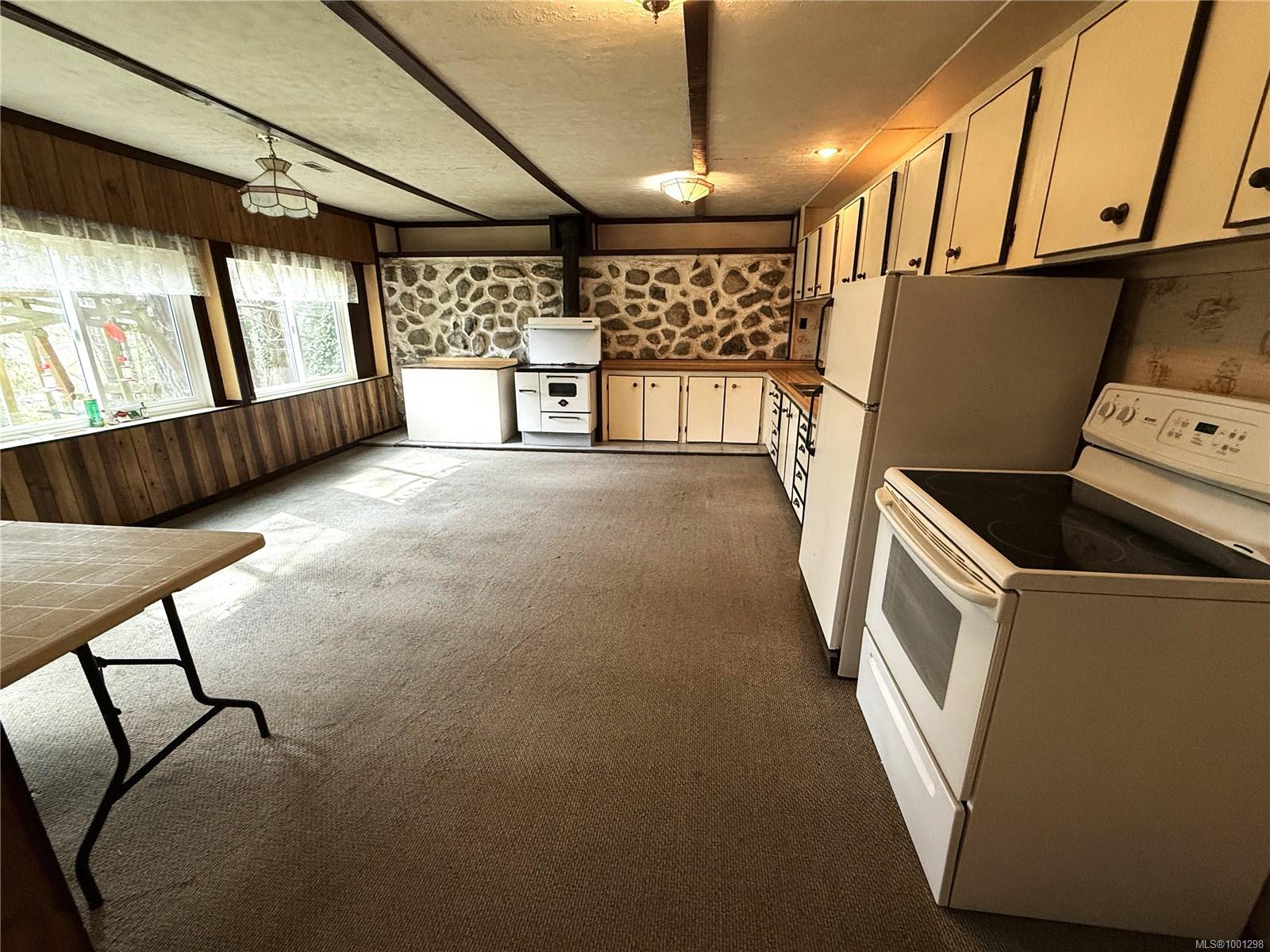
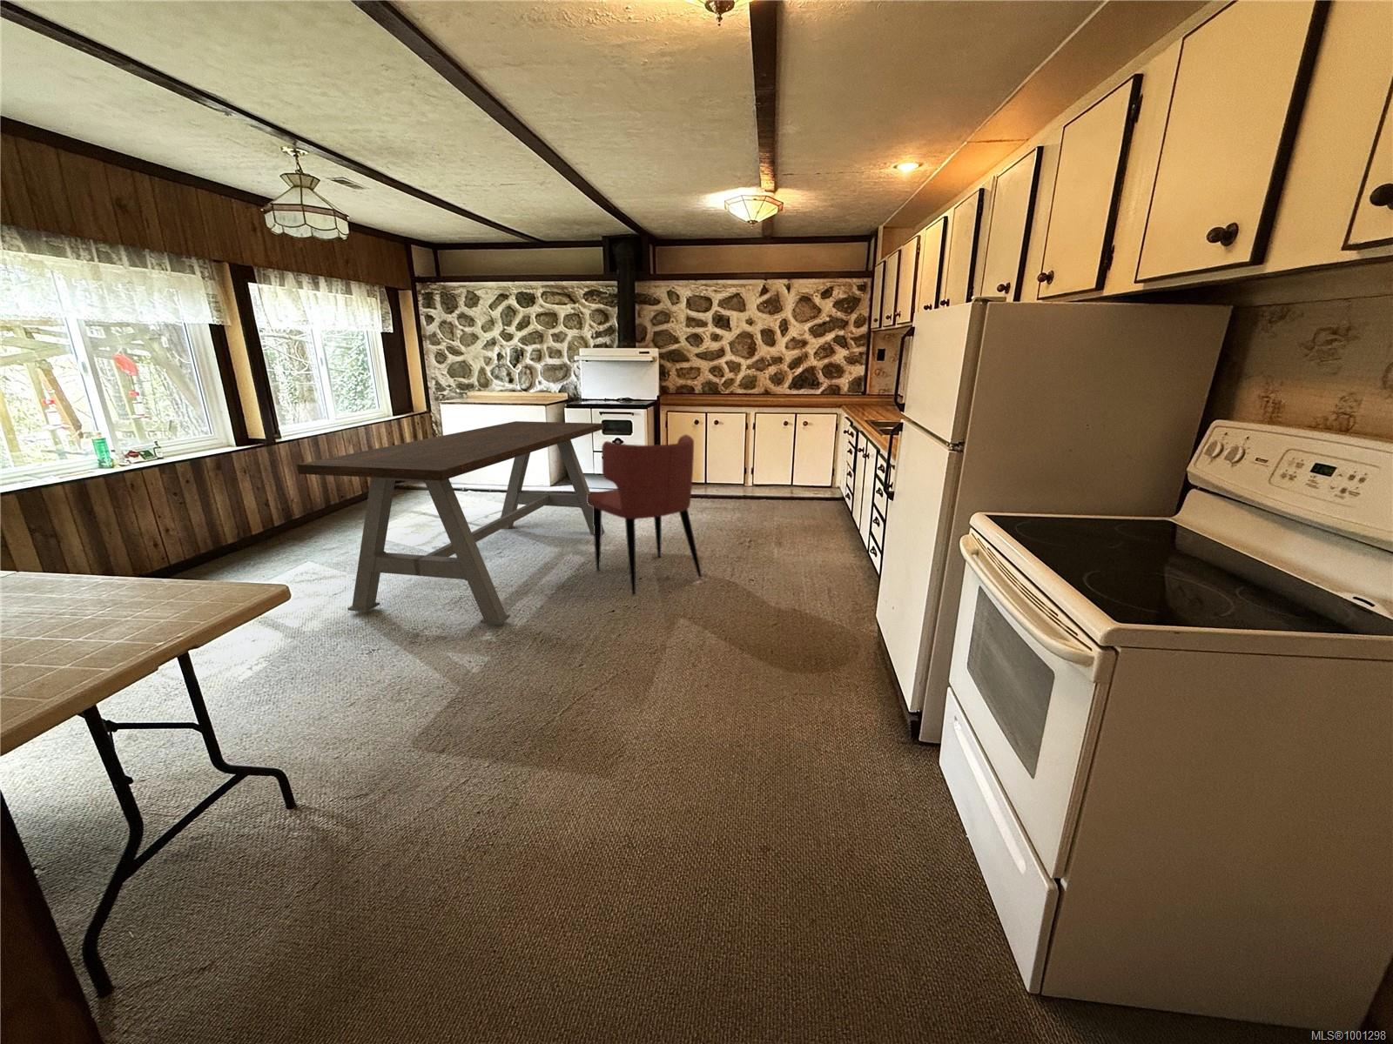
+ dining chair (644, 508)
+ dining table (503, 504)
